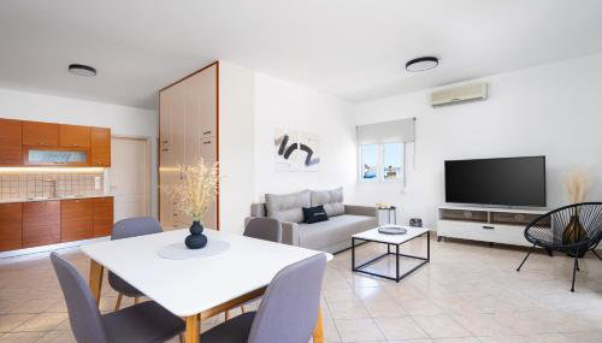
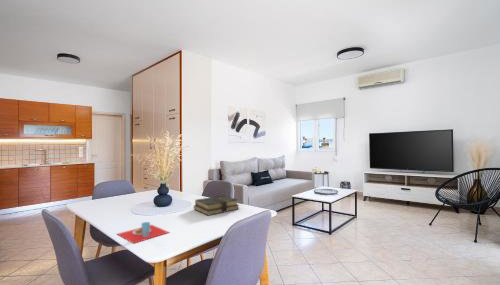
+ placemat (143, 227)
+ book (216, 204)
